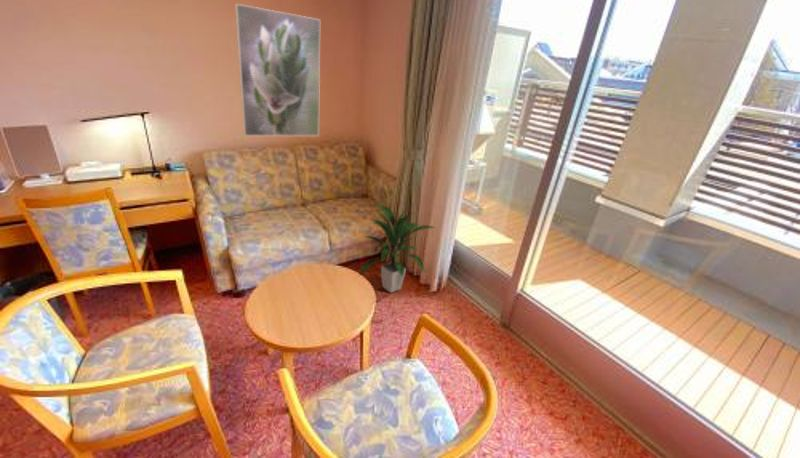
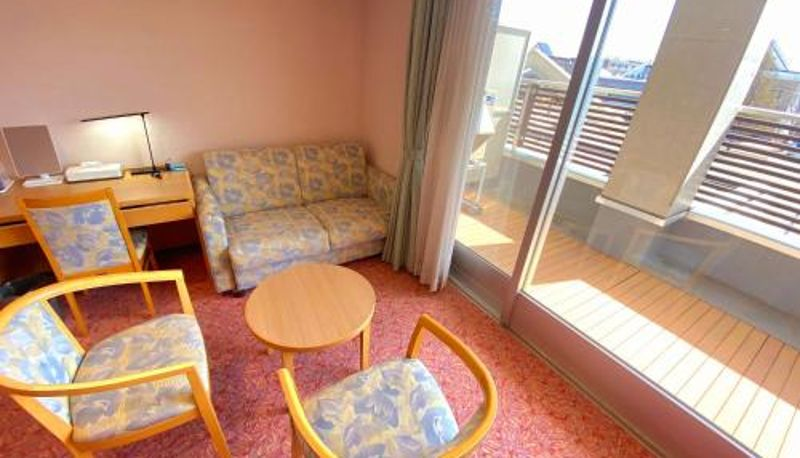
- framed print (281, 77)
- indoor plant (392, 247)
